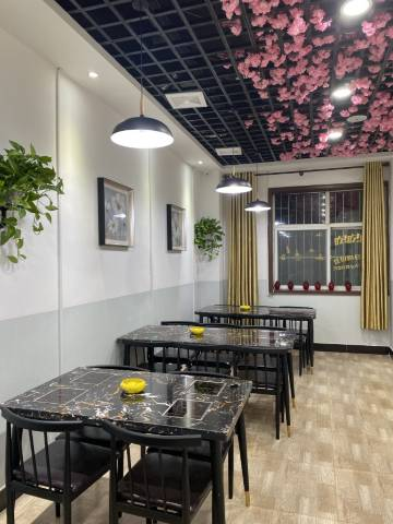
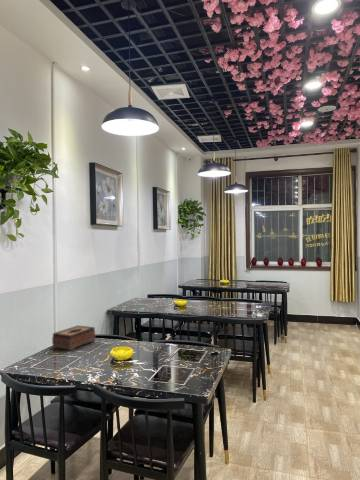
+ tissue box (74, 337)
